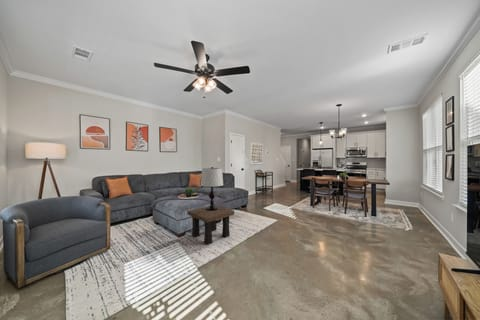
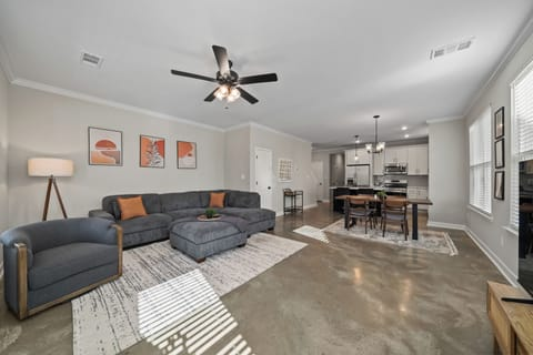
- lamp (212, 187)
- side table (210, 223)
